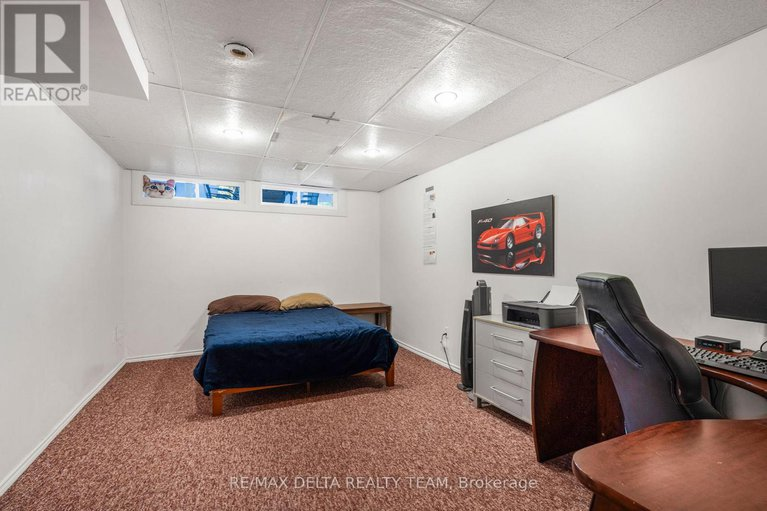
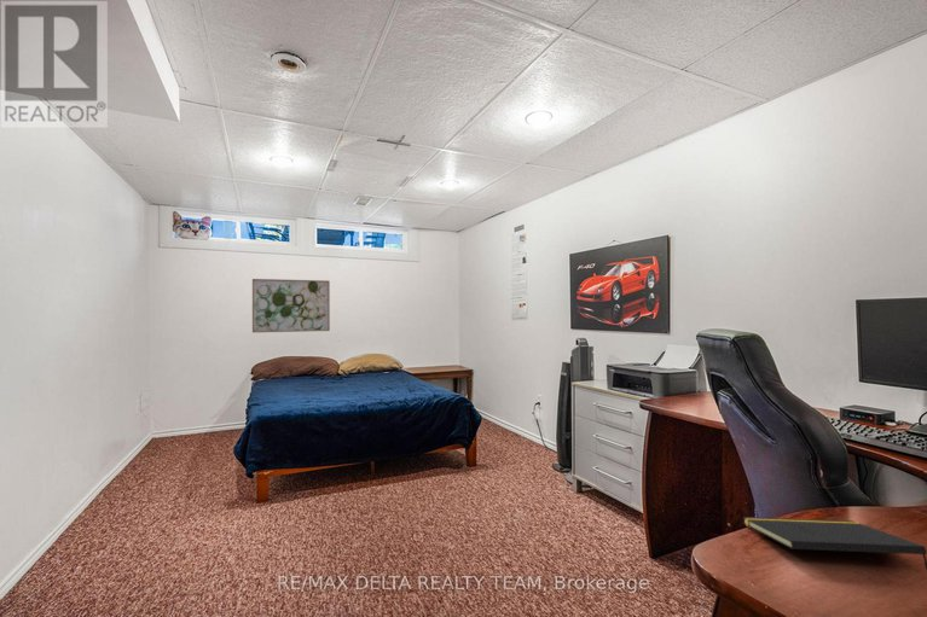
+ notepad (824, 534)
+ wall art (291, 305)
